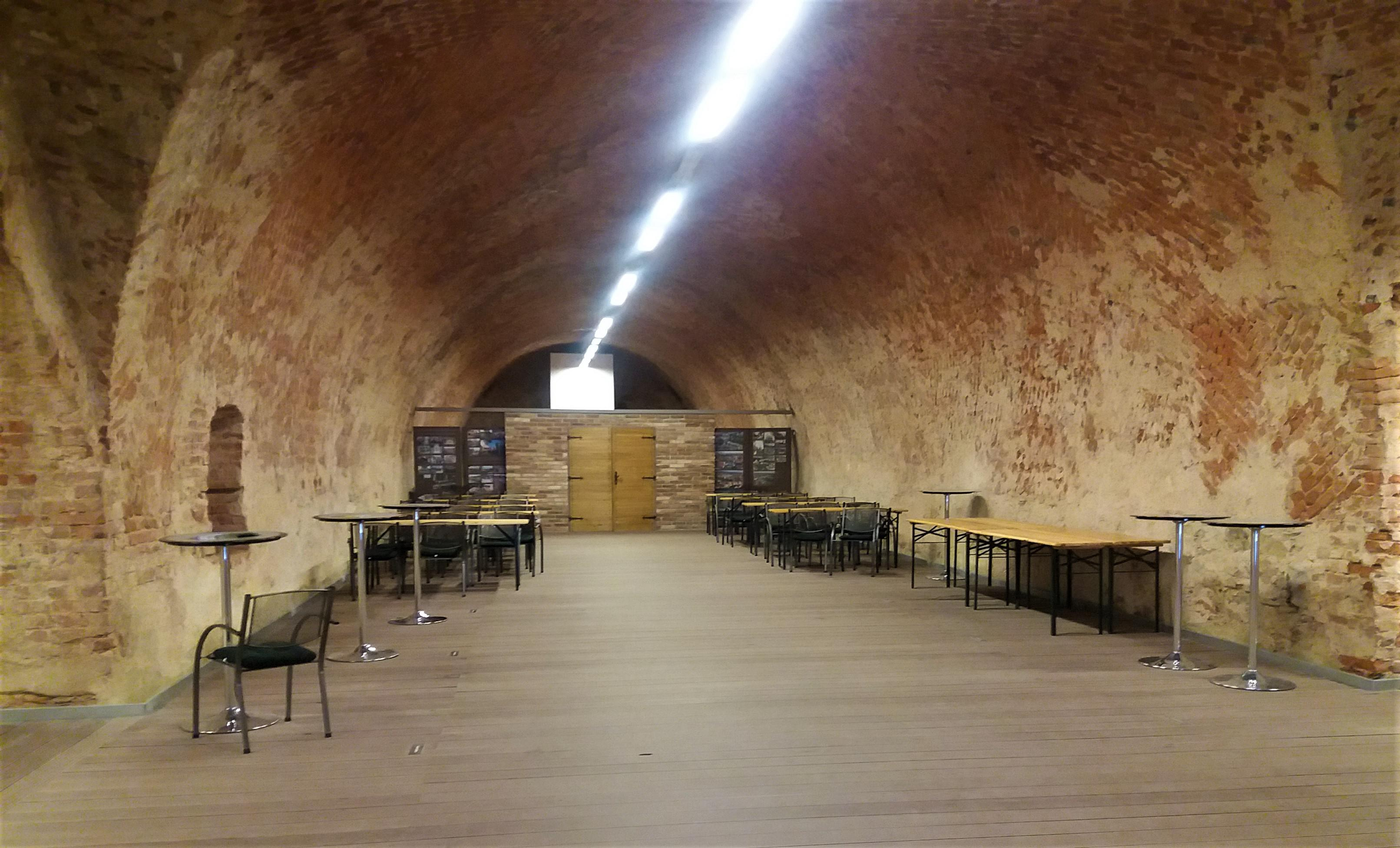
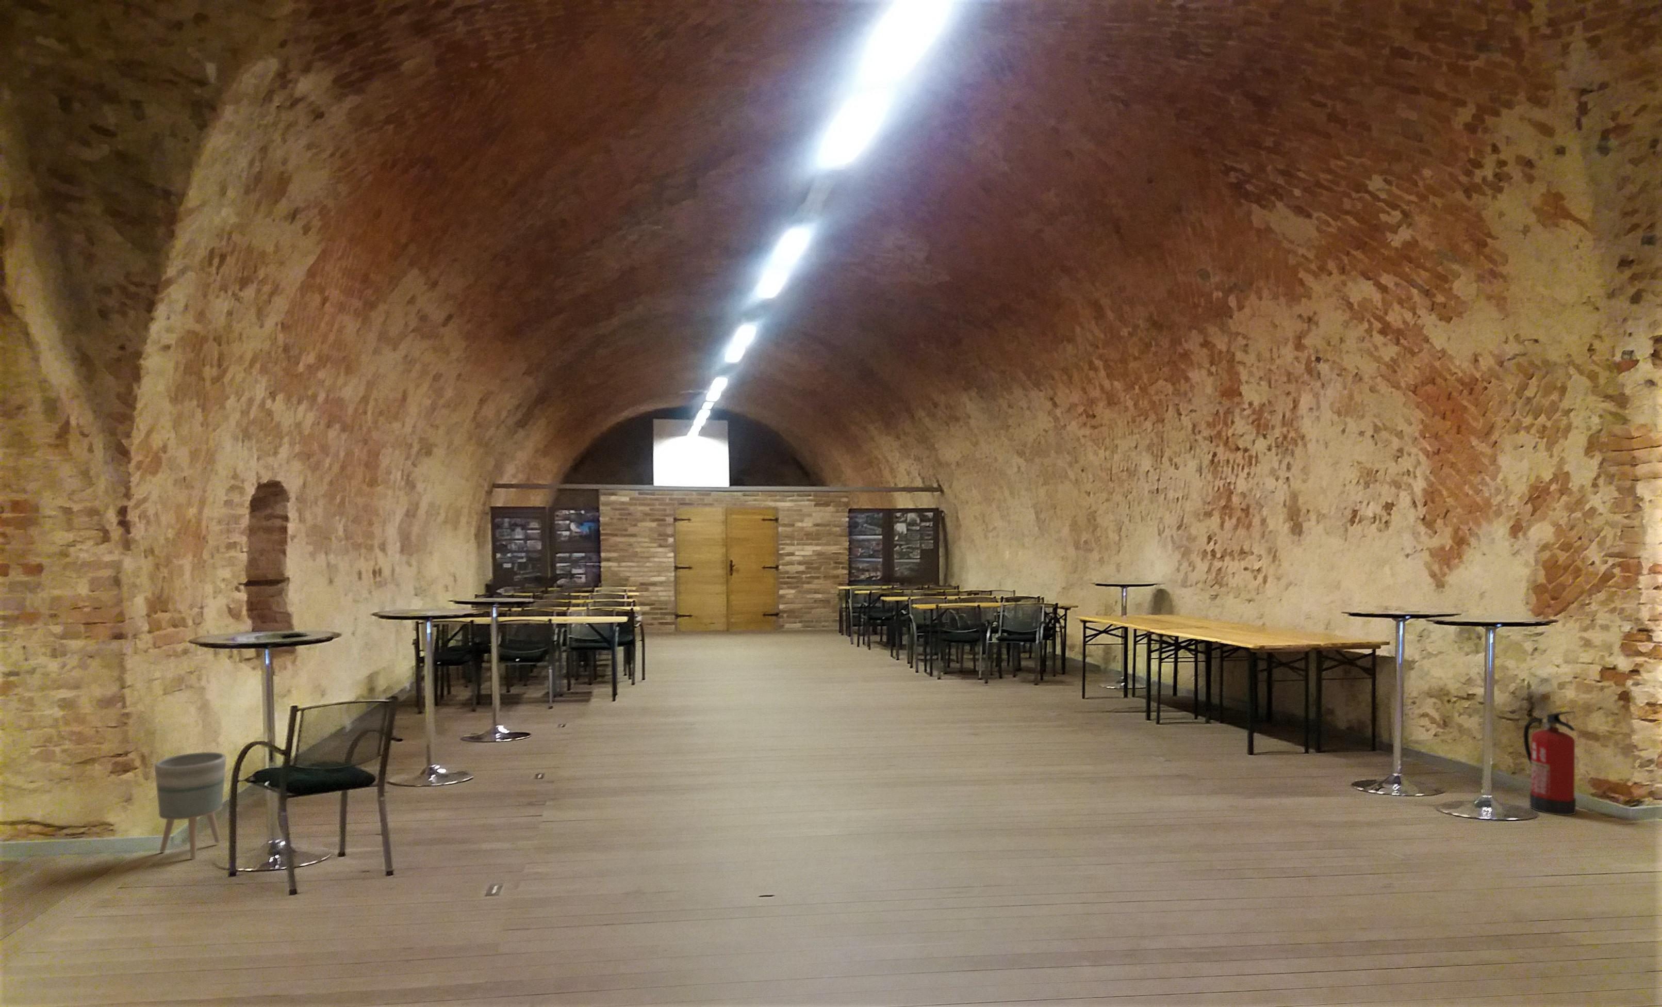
+ fire extinguisher (1548, 756)
+ planter (191, 805)
